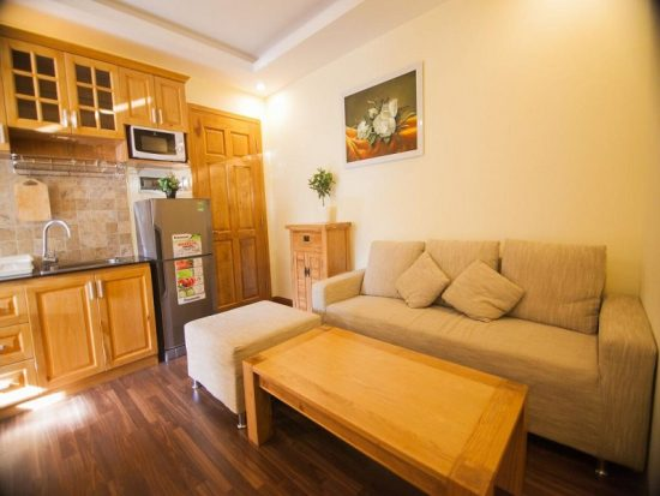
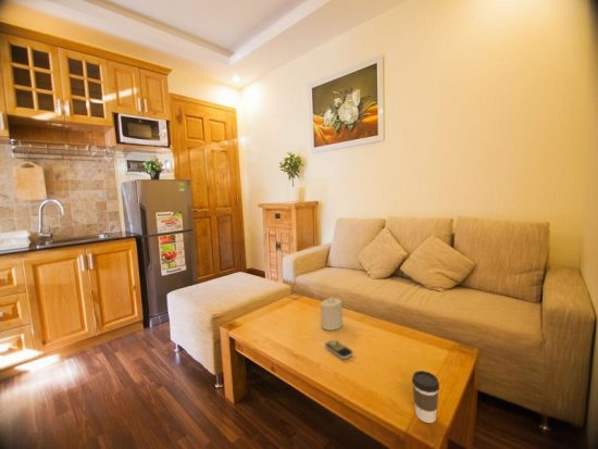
+ coffee cup (425, 397)
+ remote control (338, 348)
+ candle (331, 311)
